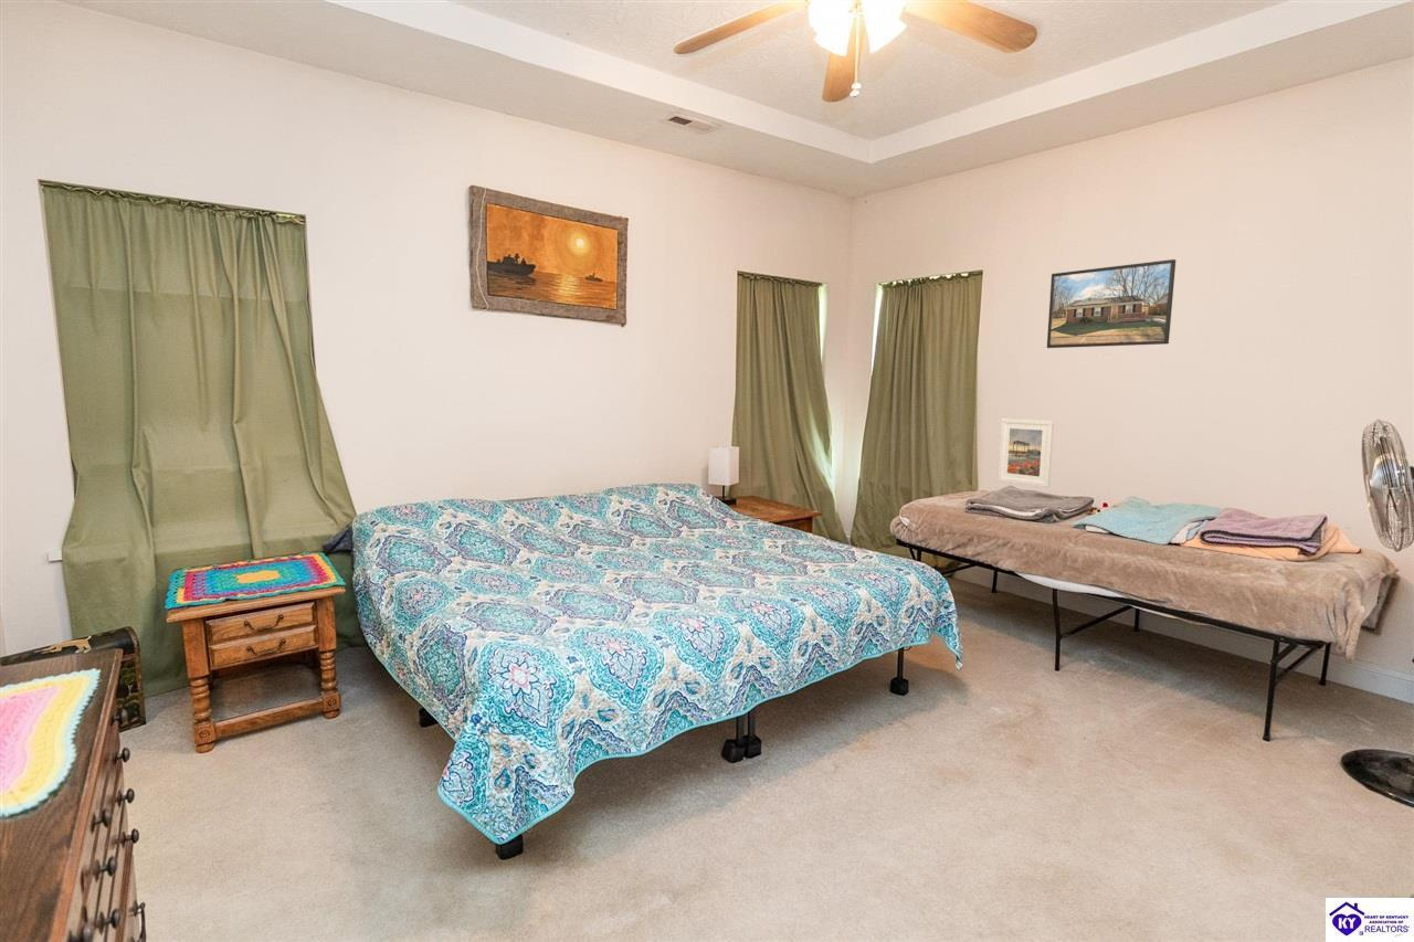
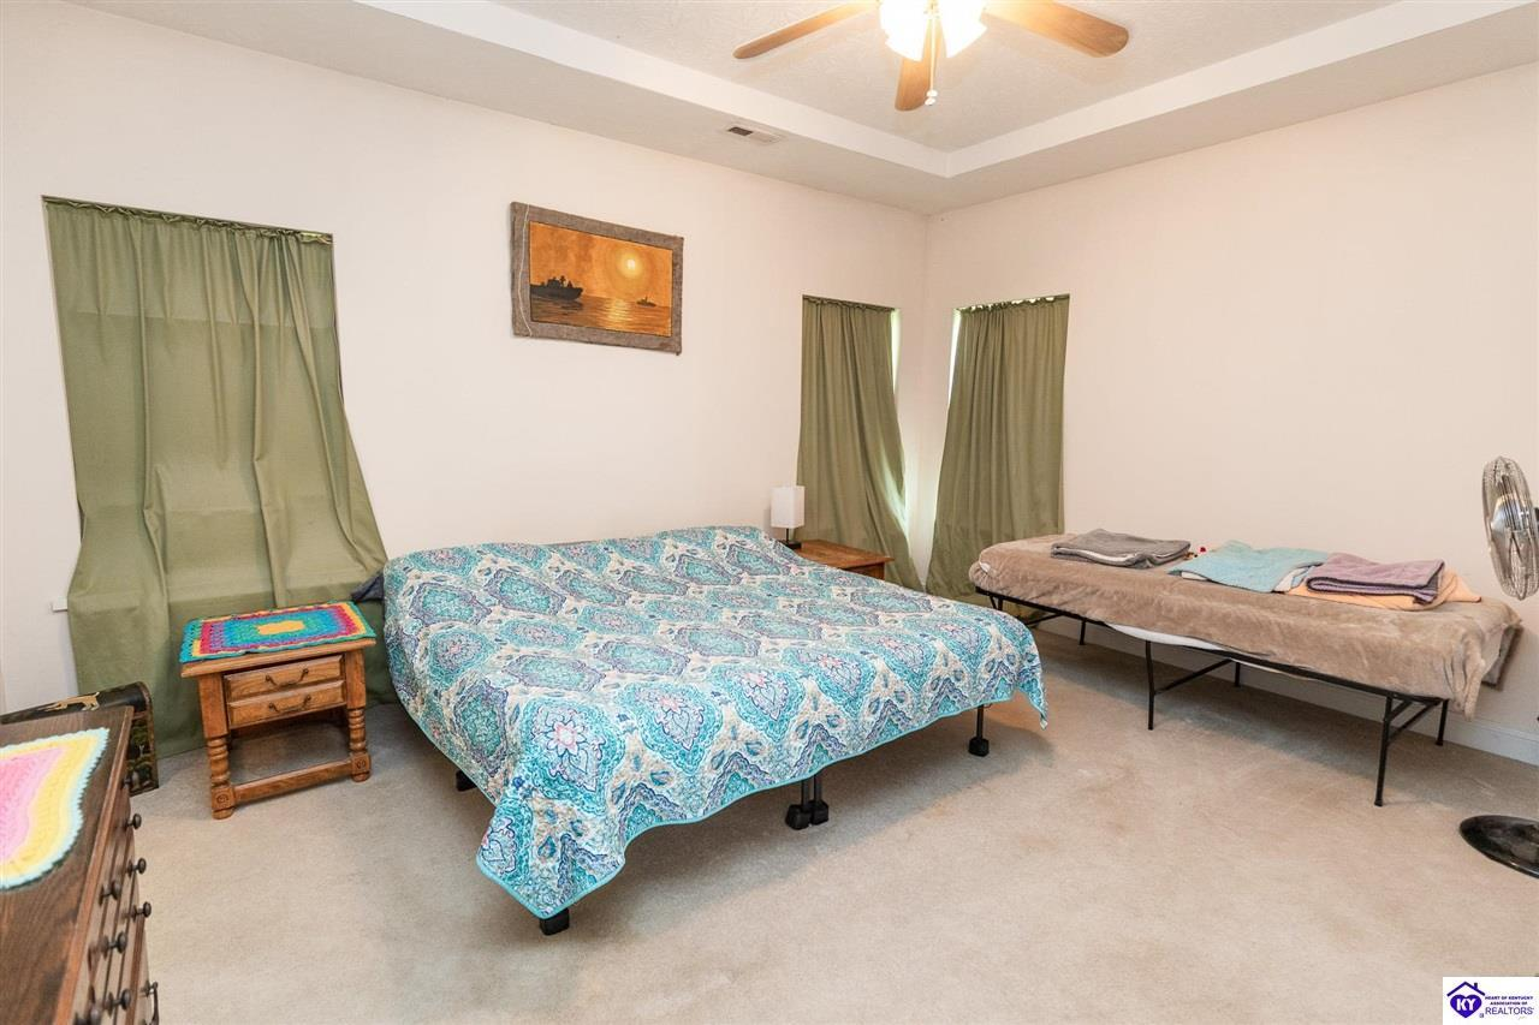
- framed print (1024, 452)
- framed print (1106, 306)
